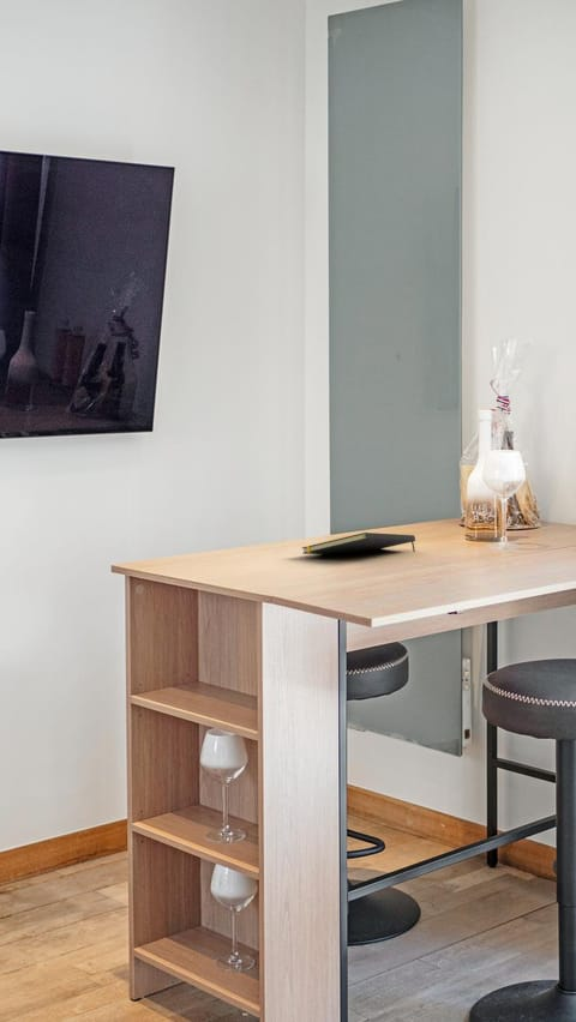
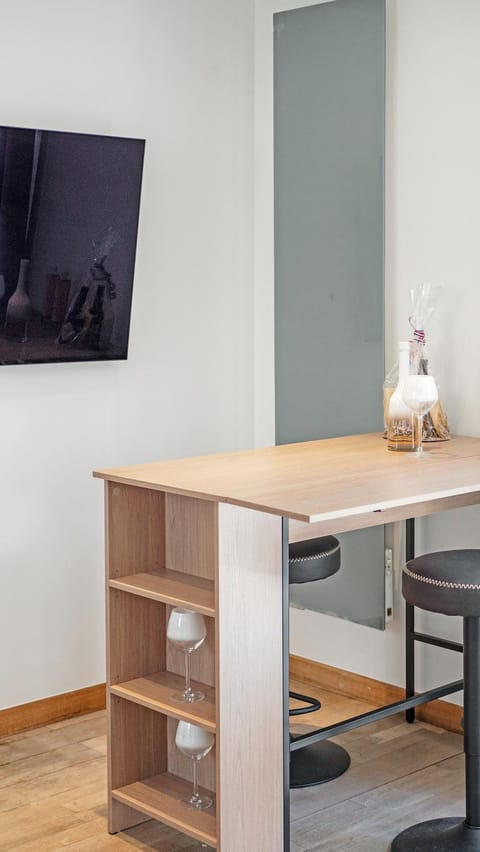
- notepad (359, 543)
